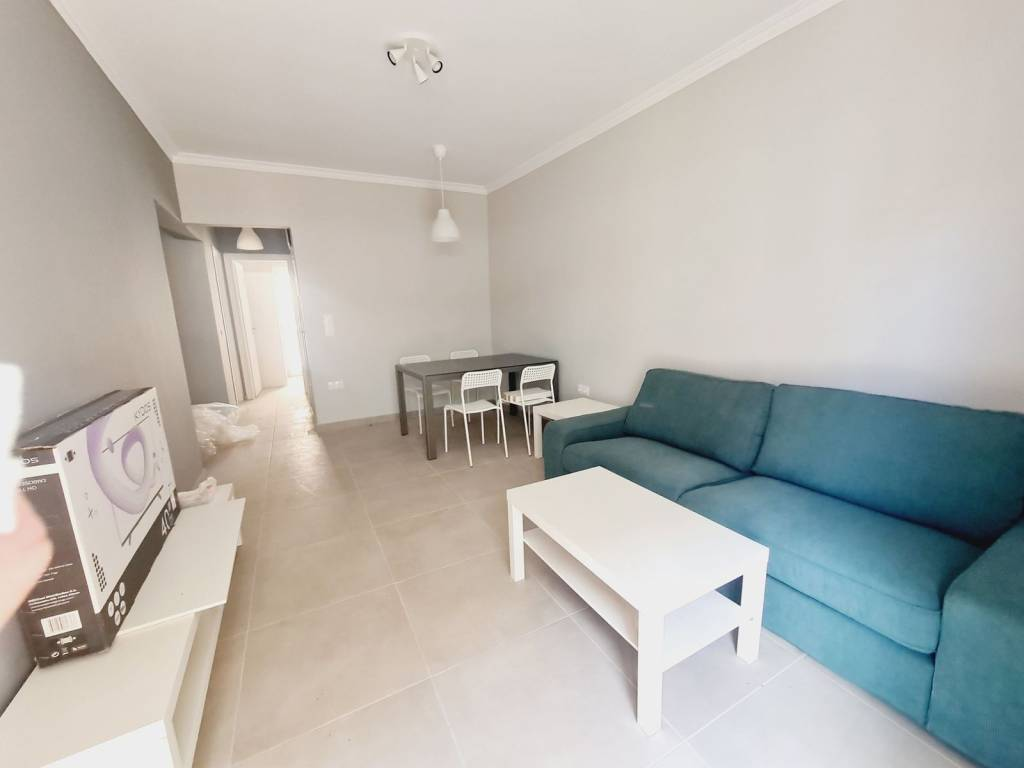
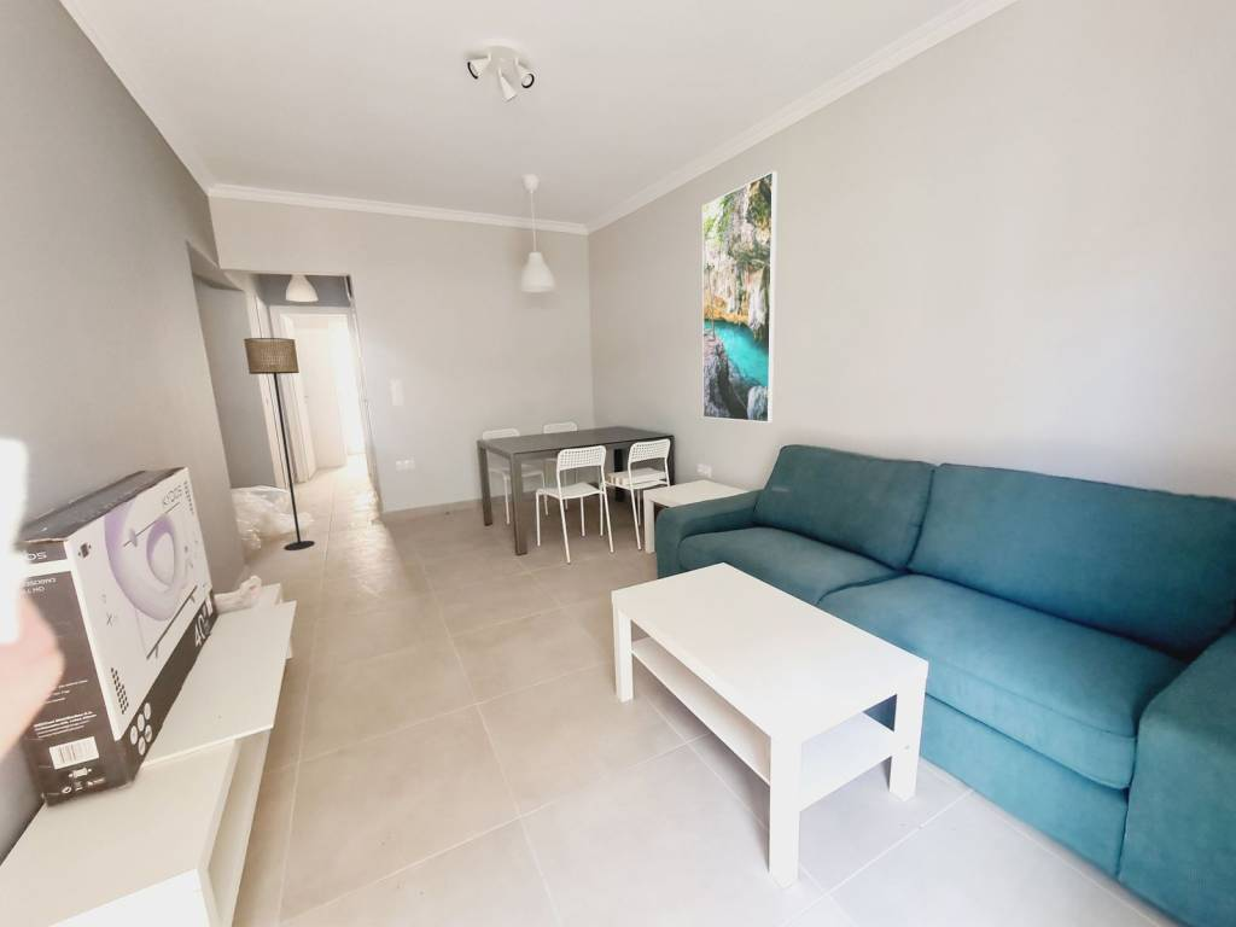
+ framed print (735, 309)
+ floor lamp (285, 445)
